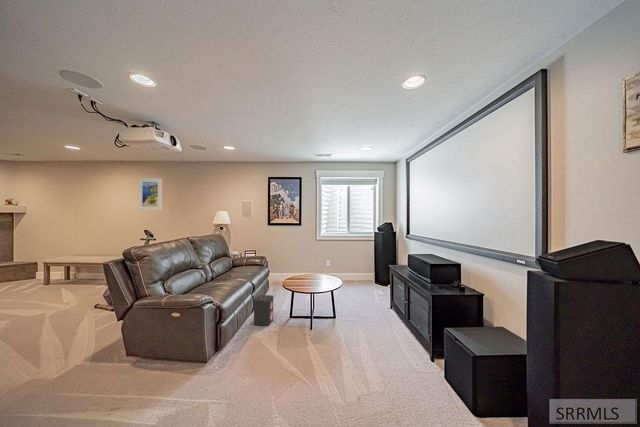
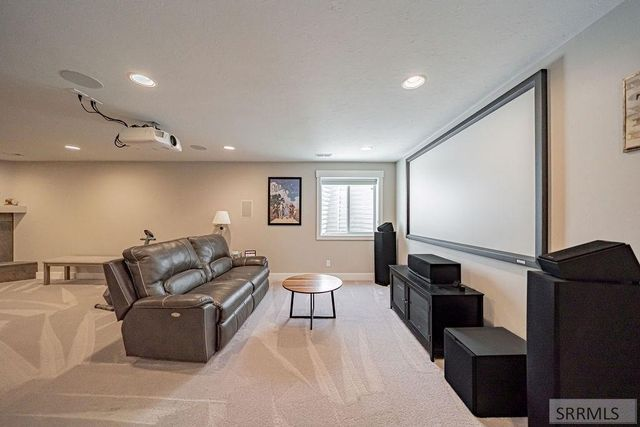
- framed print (150, 194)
- speaker (263, 309)
